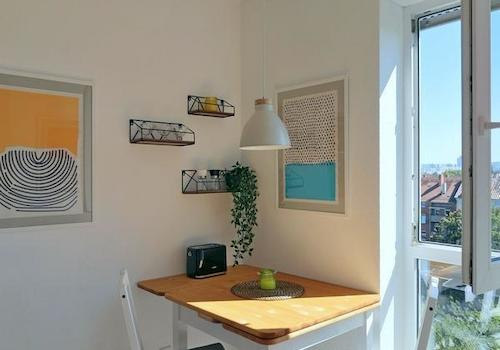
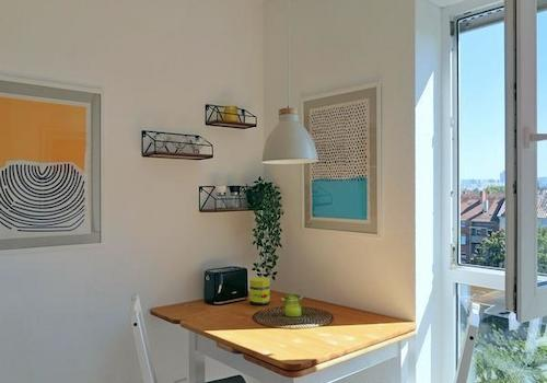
+ jar (259, 291)
